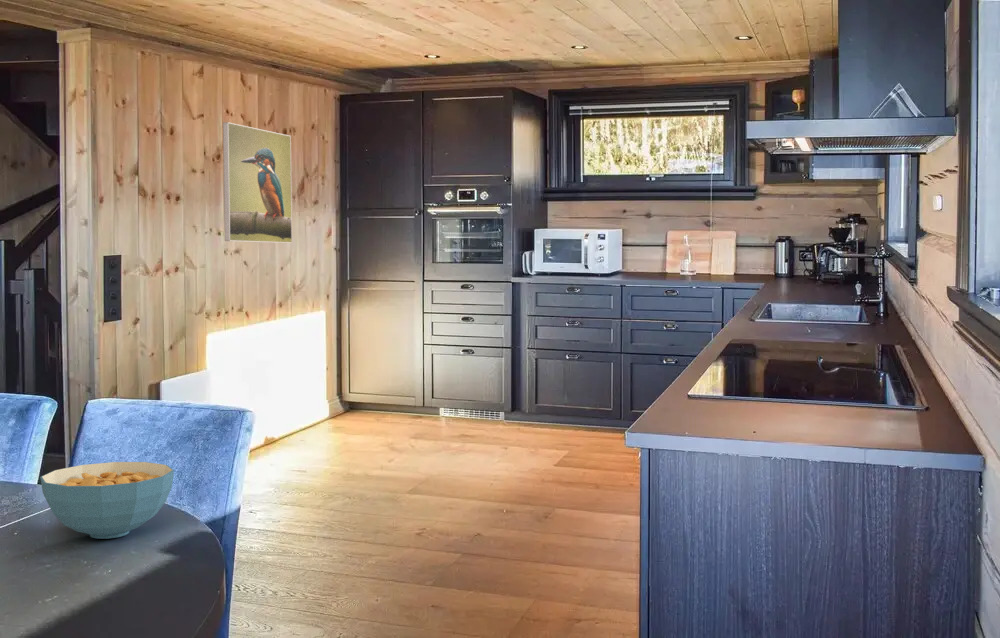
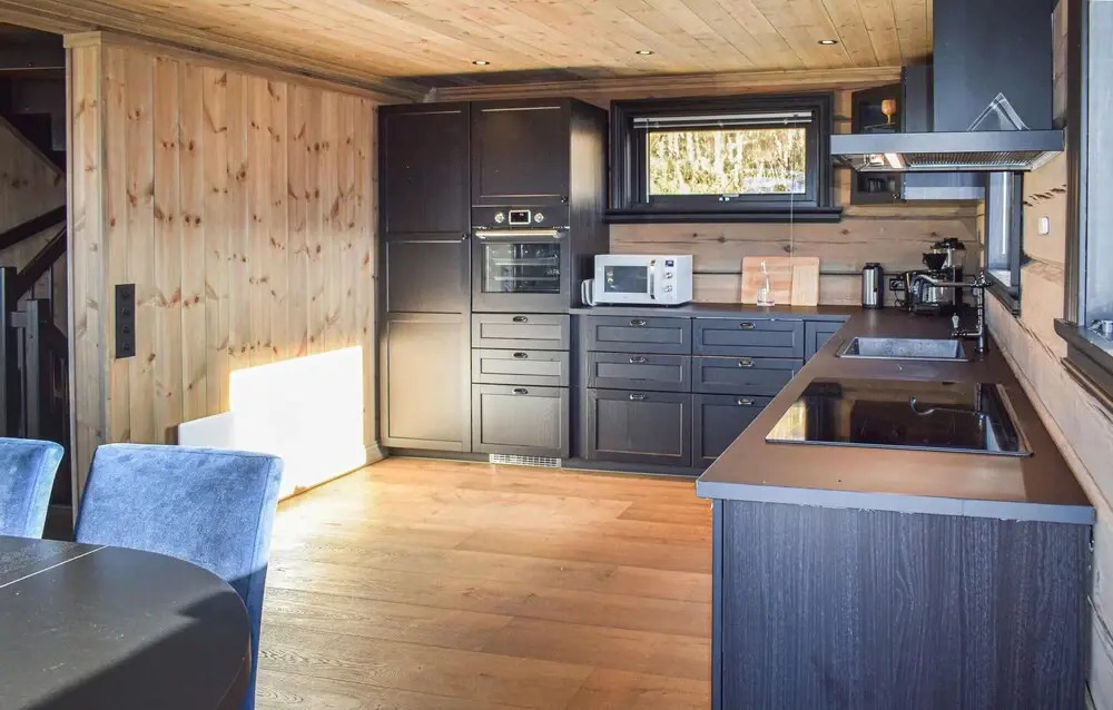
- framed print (259, 186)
- cereal bowl (108, 503)
